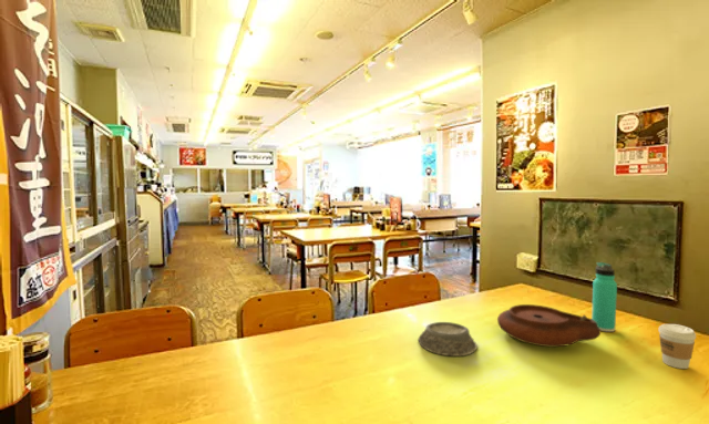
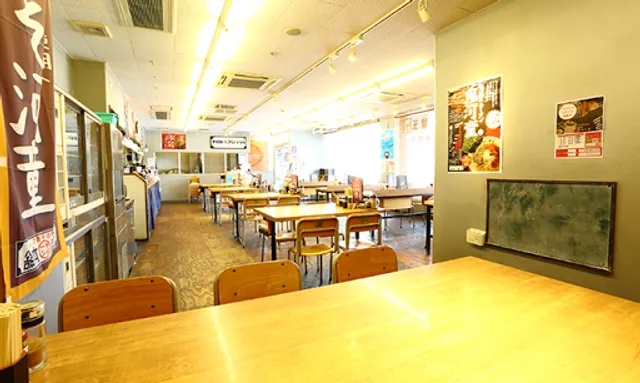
- coffee cup (676, 345)
- mortar (446, 334)
- plate (543, 325)
- thermos bottle (604, 296)
